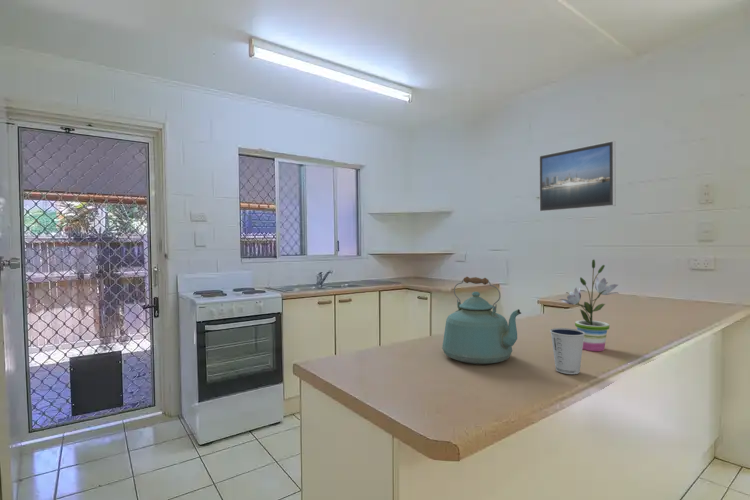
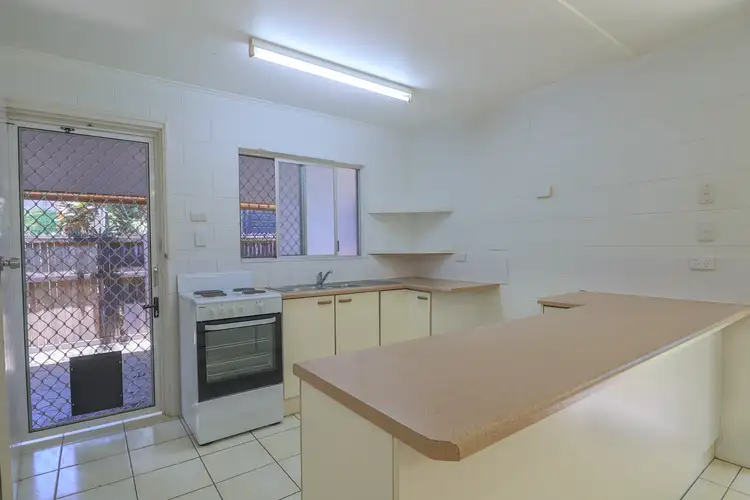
- kettle (482, 317)
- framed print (574, 179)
- potted plant (587, 302)
- dixie cup (567, 351)
